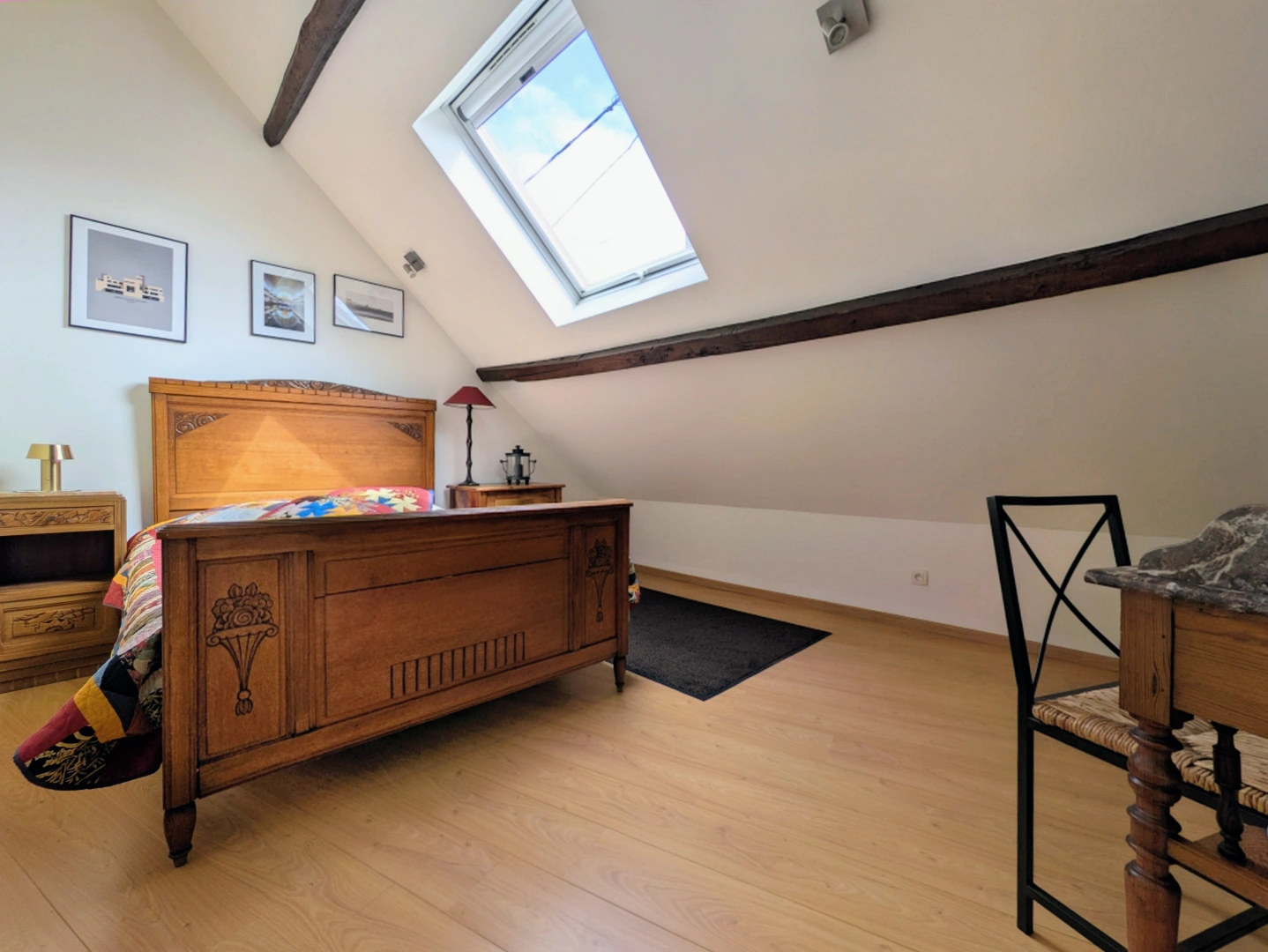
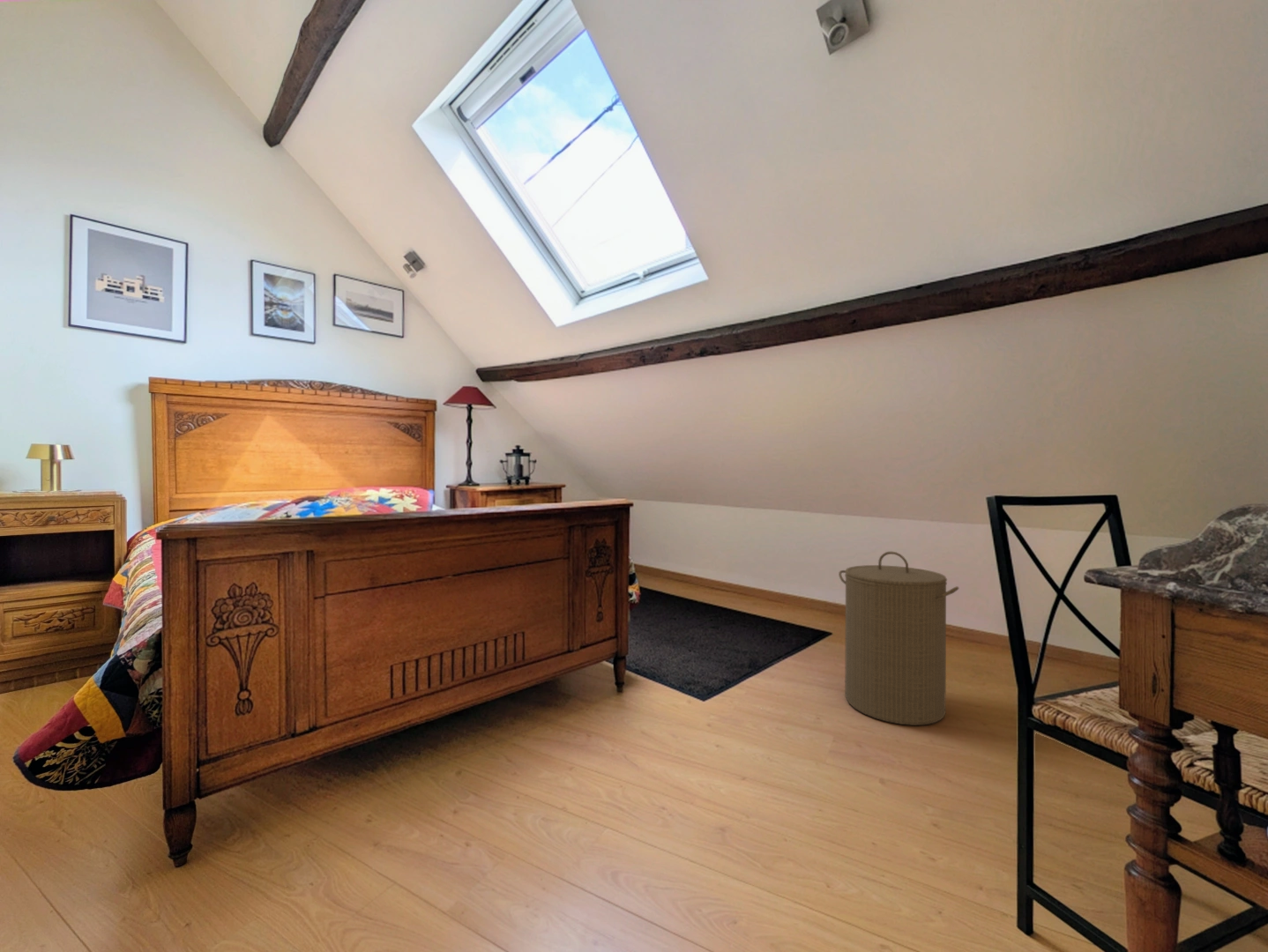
+ laundry hamper (893, 628)
